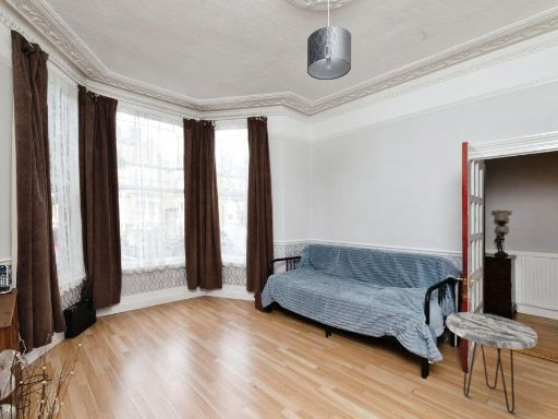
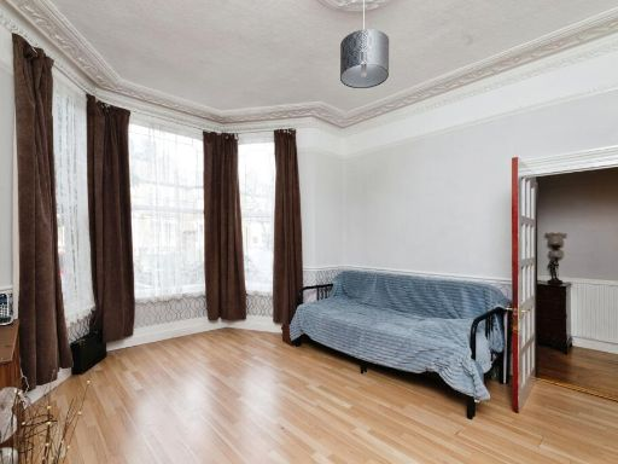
- side table (485, 364)
